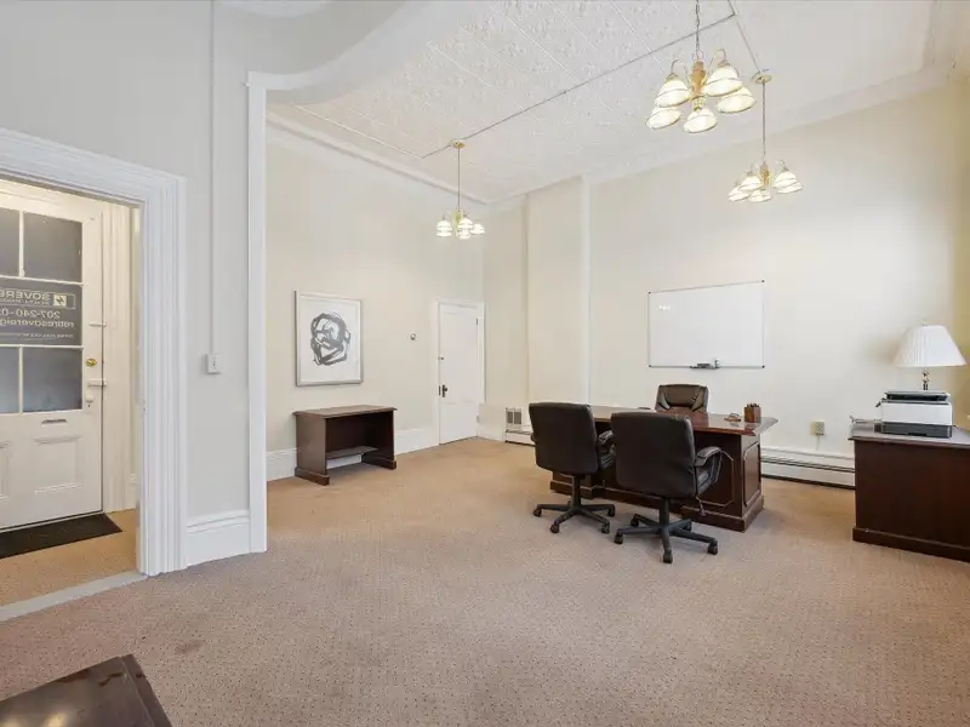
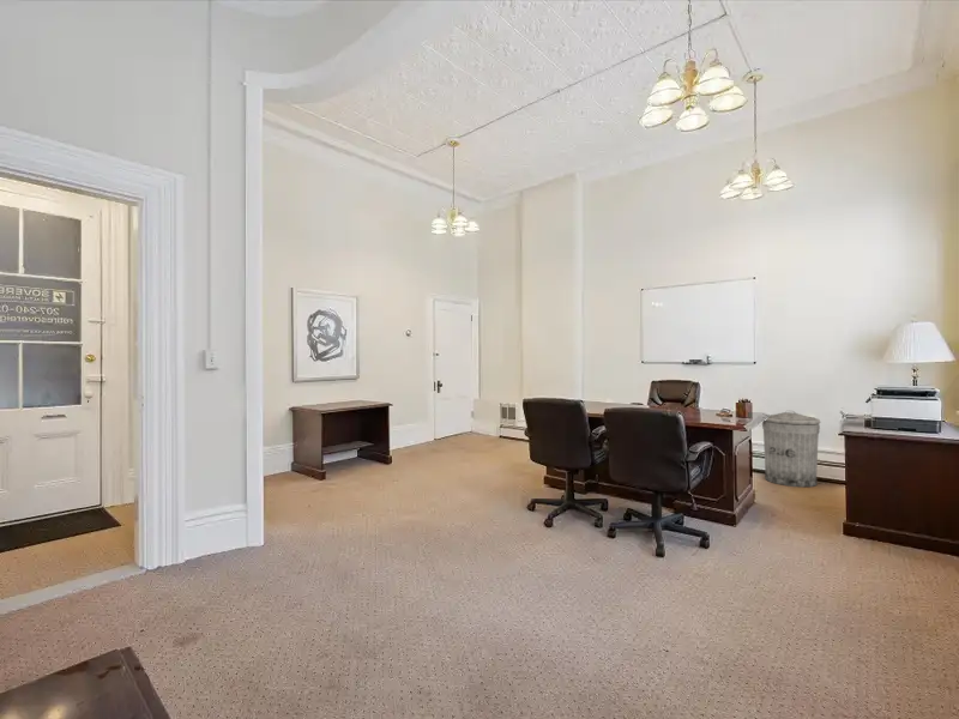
+ trash can (790, 446)
